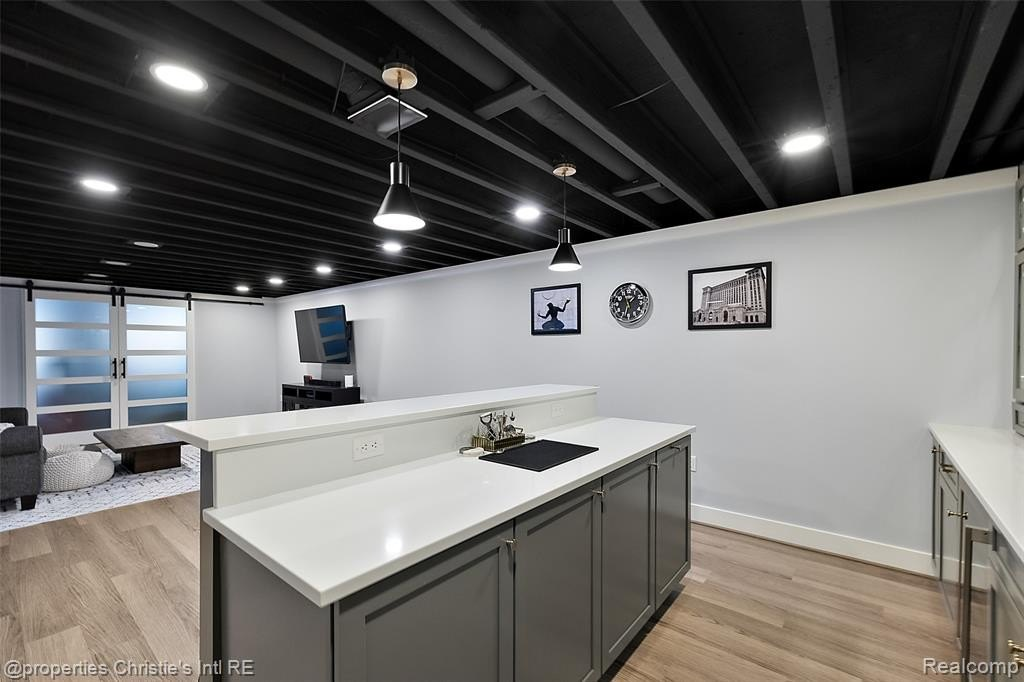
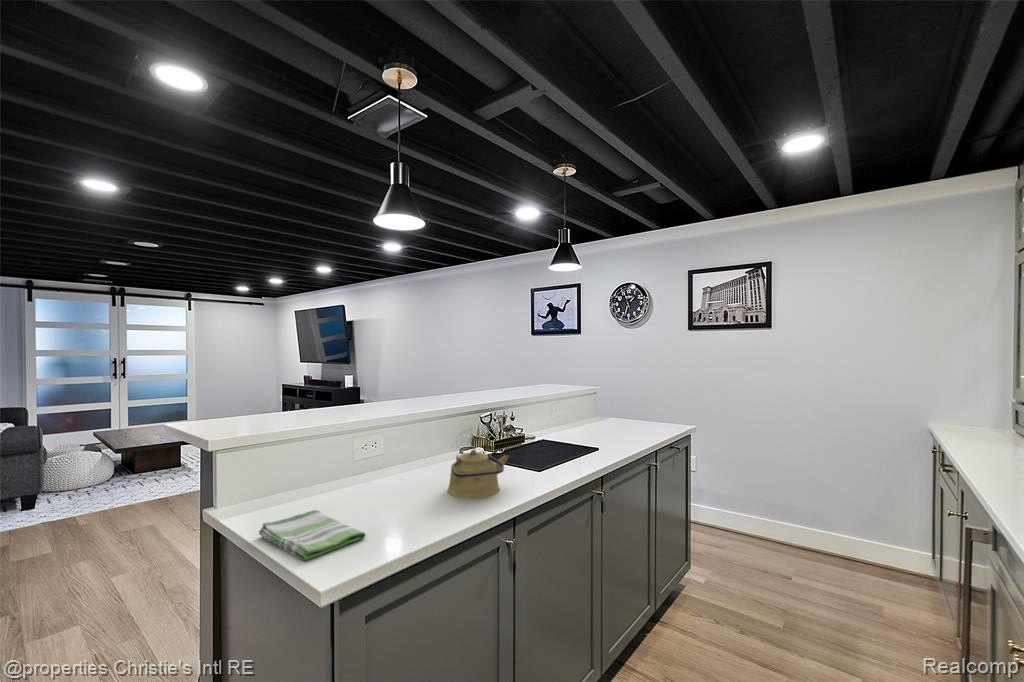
+ dish towel (312, 531)
+ kettle (479, 468)
